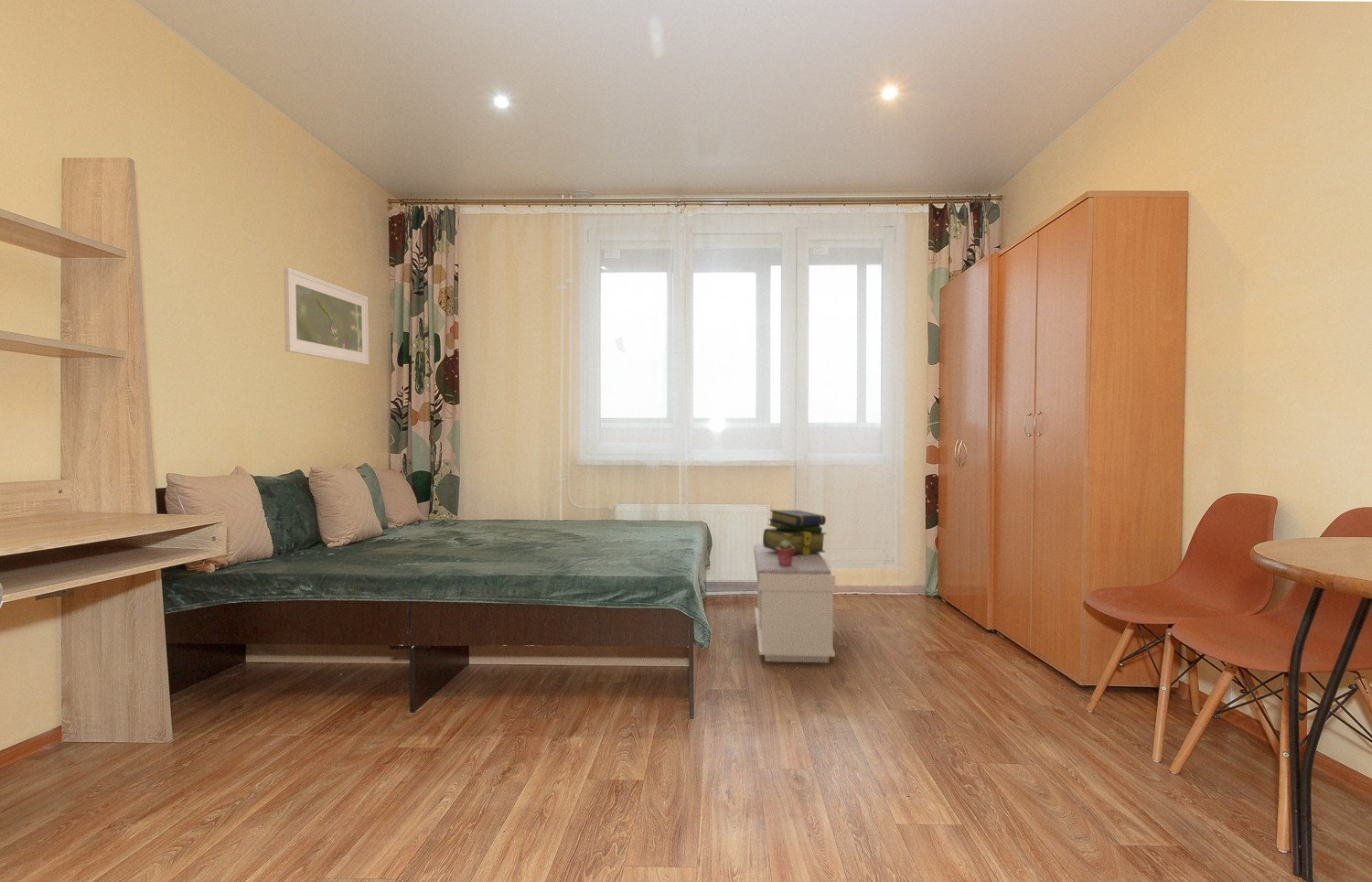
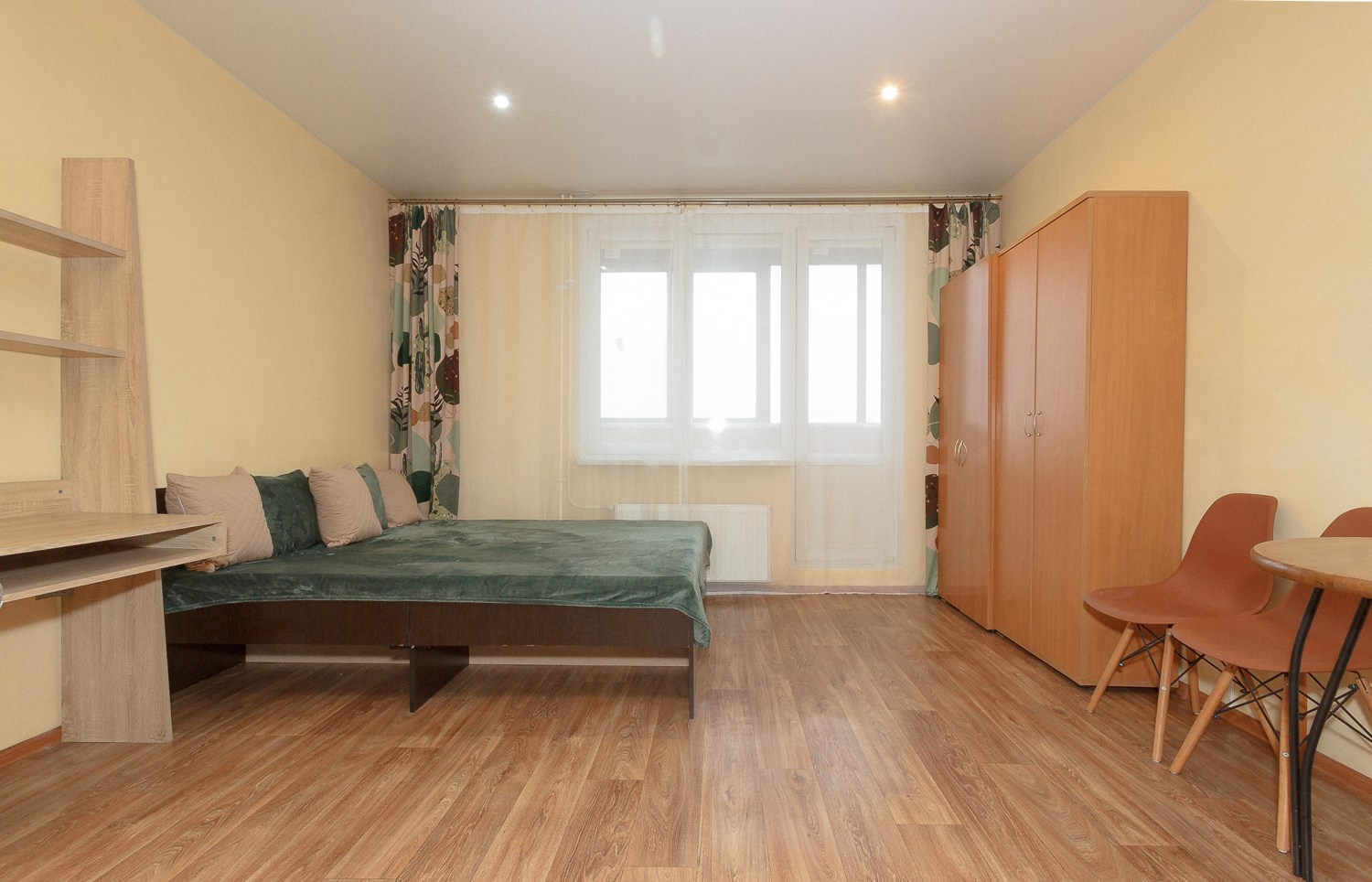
- bench (789, 597)
- stack of books (794, 531)
- potted succulent (785, 551)
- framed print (330, 321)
